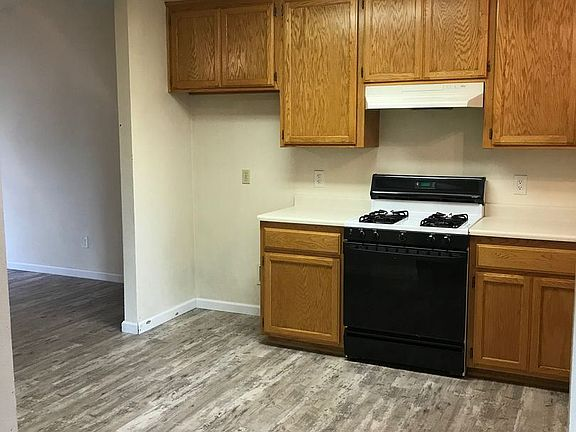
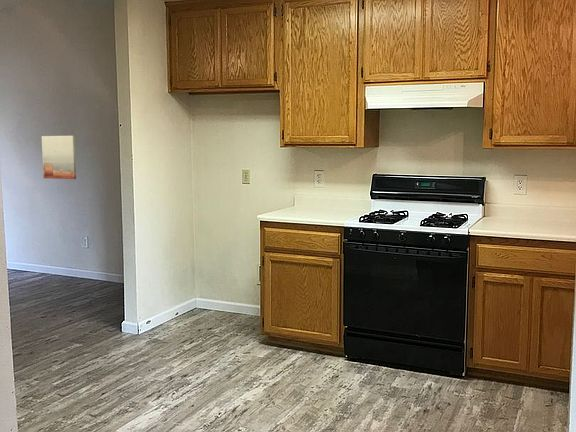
+ wall art (58, 157)
